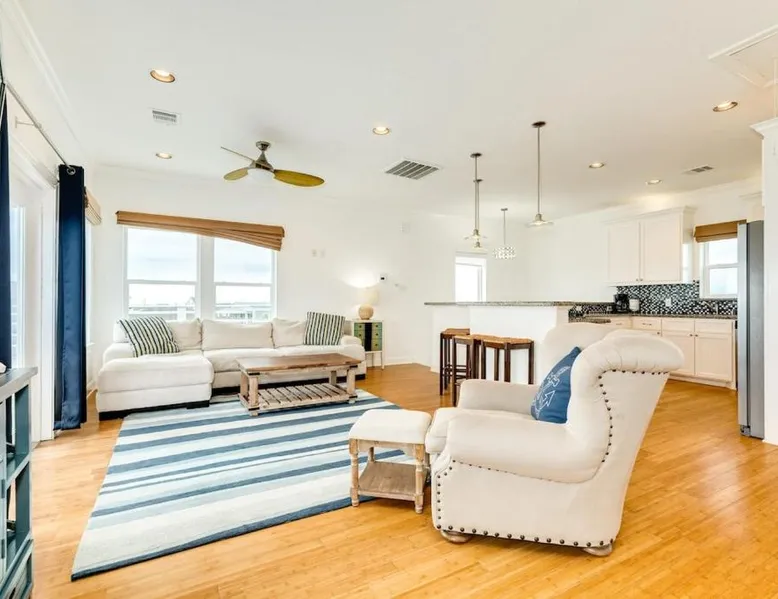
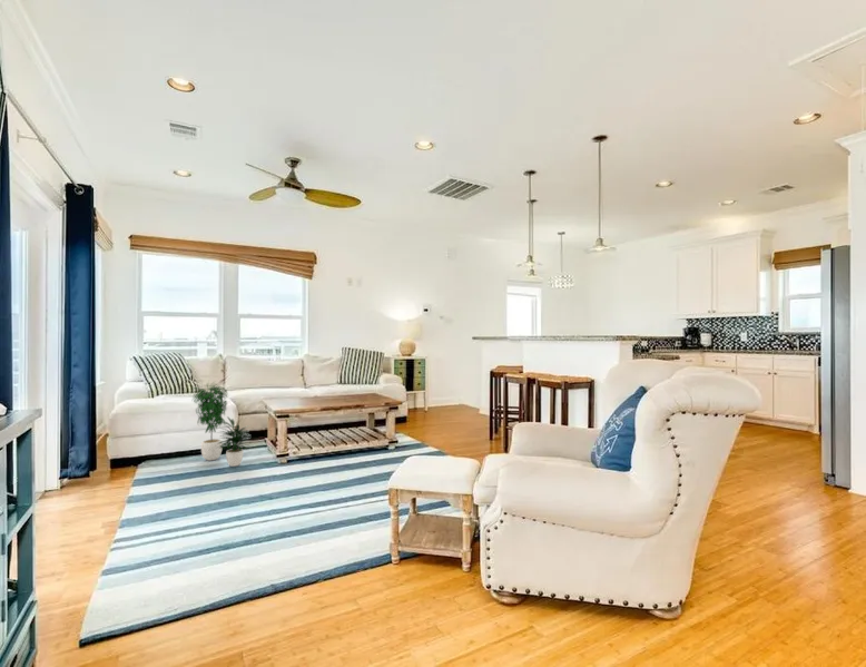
+ potted plant (220, 421)
